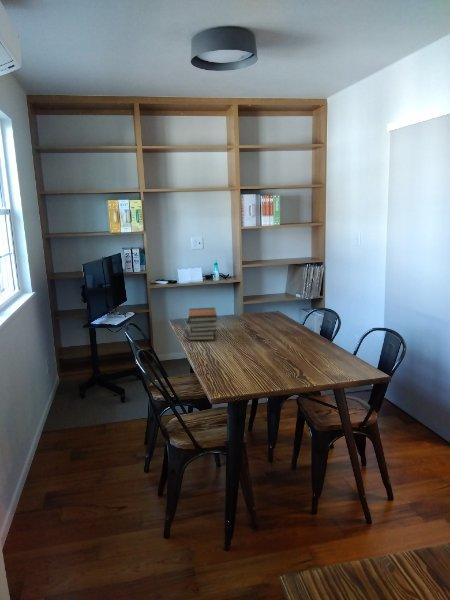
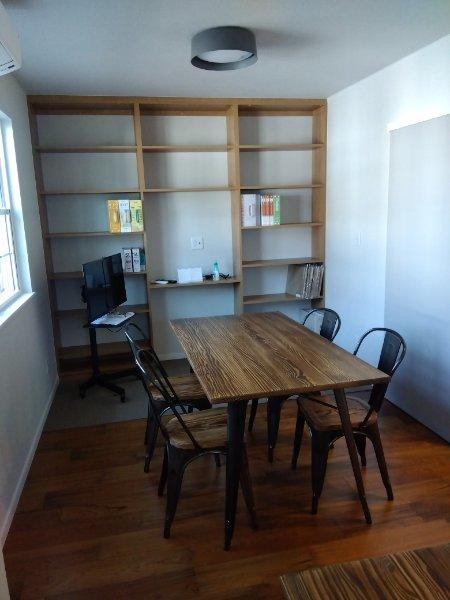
- book stack (202, 323)
